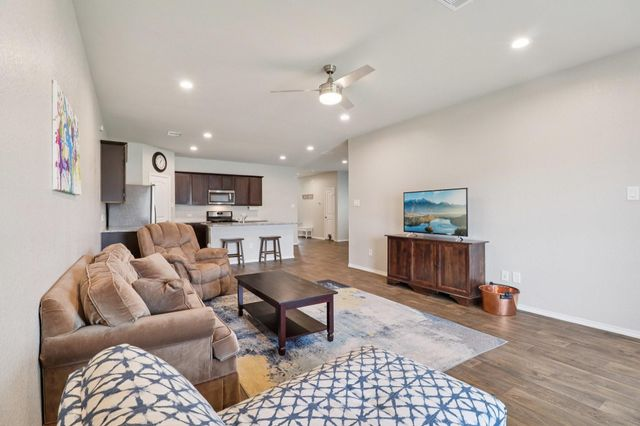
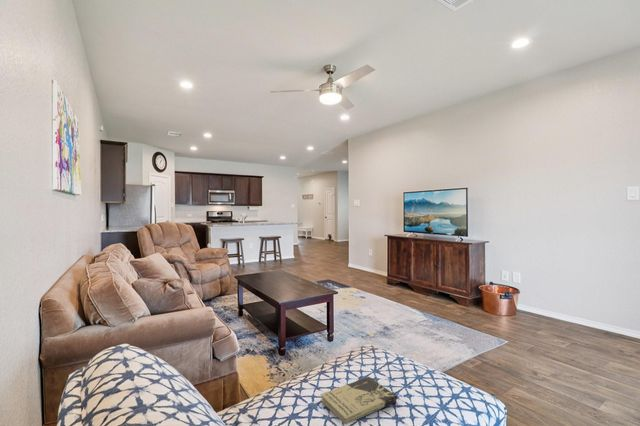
+ book (358, 397)
